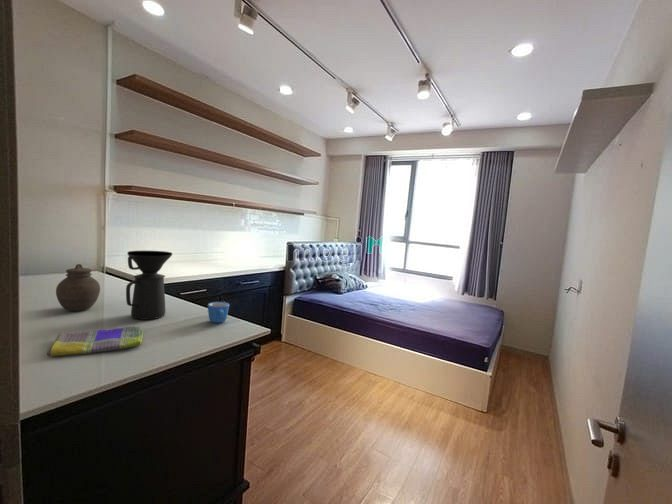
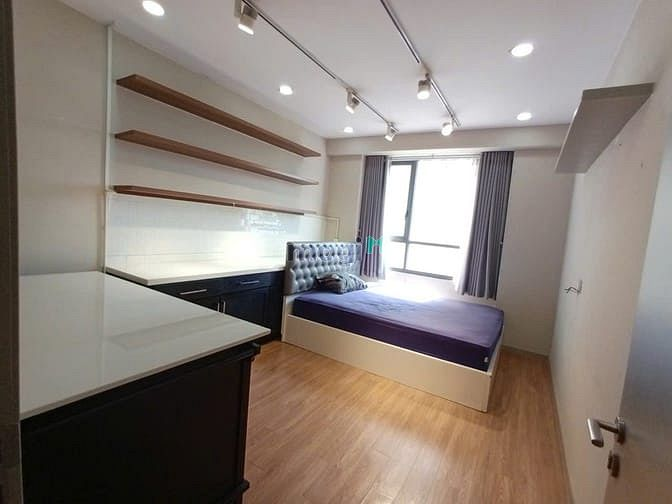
- mug (218, 313)
- coffee maker (149, 284)
- dish towel (99, 339)
- jar (78, 286)
